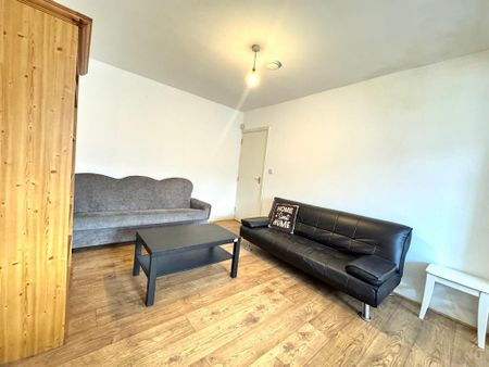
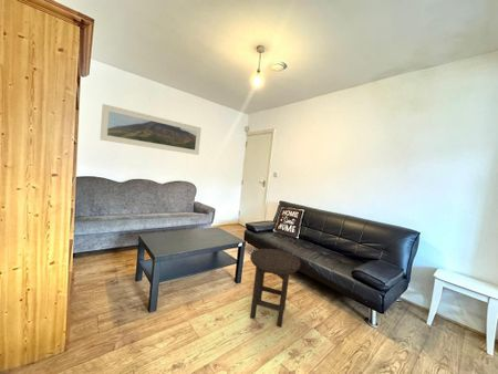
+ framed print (157, 133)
+ stool (271, 288)
